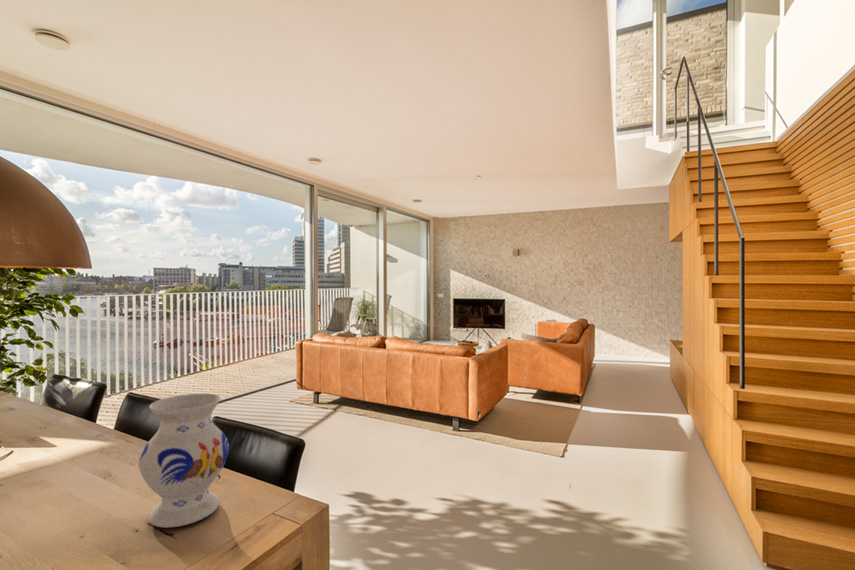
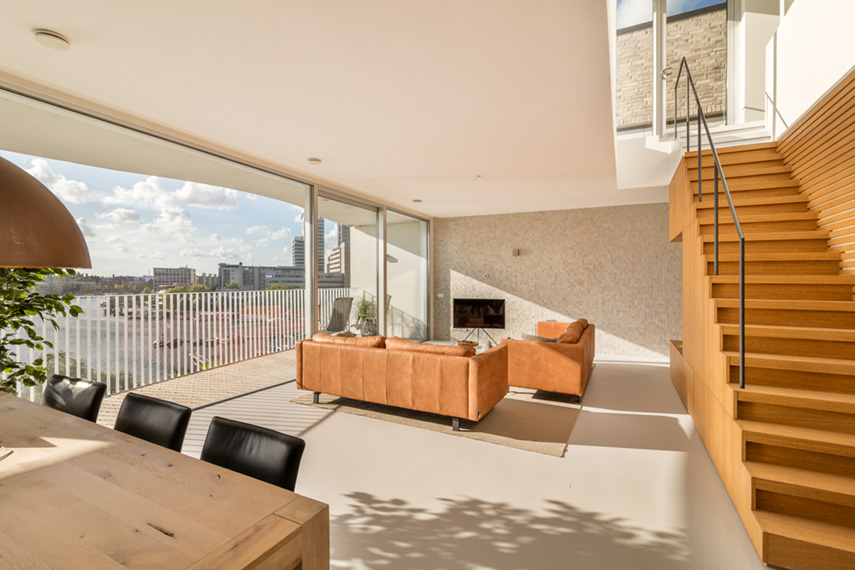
- vase (185, 456)
